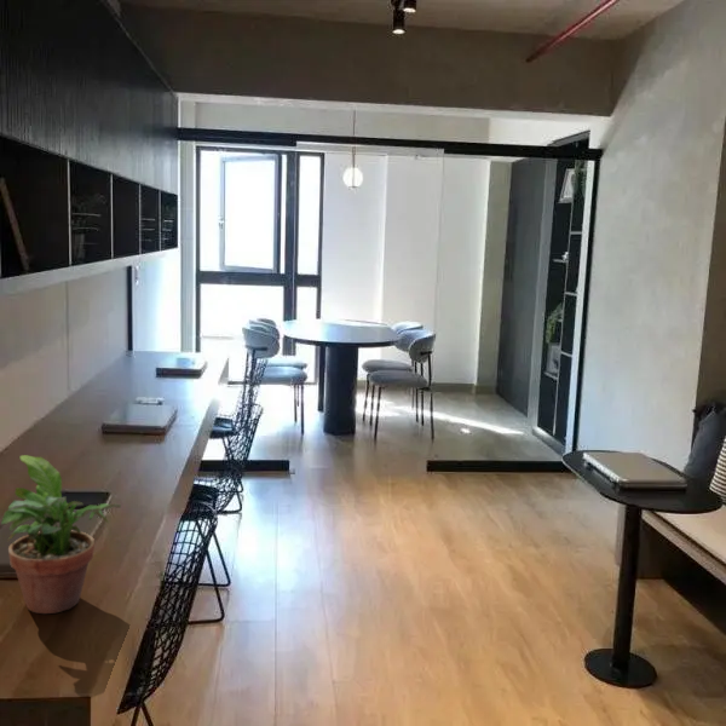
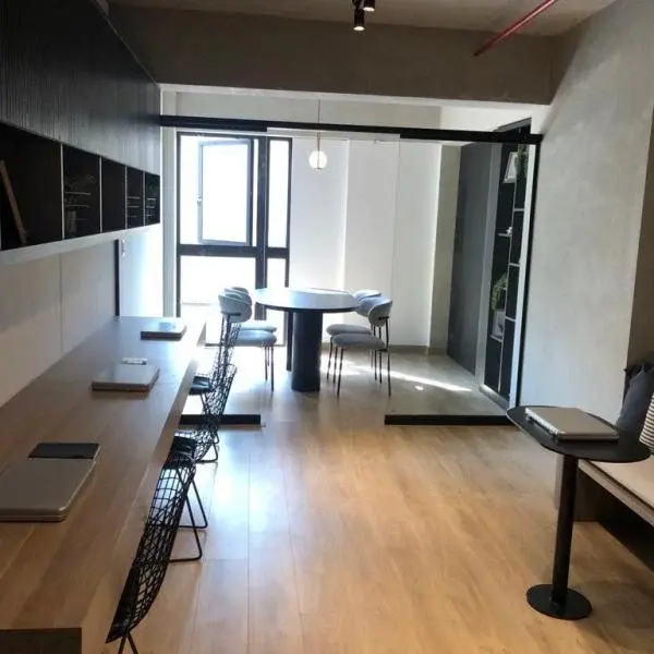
- potted plant (62, 537)
